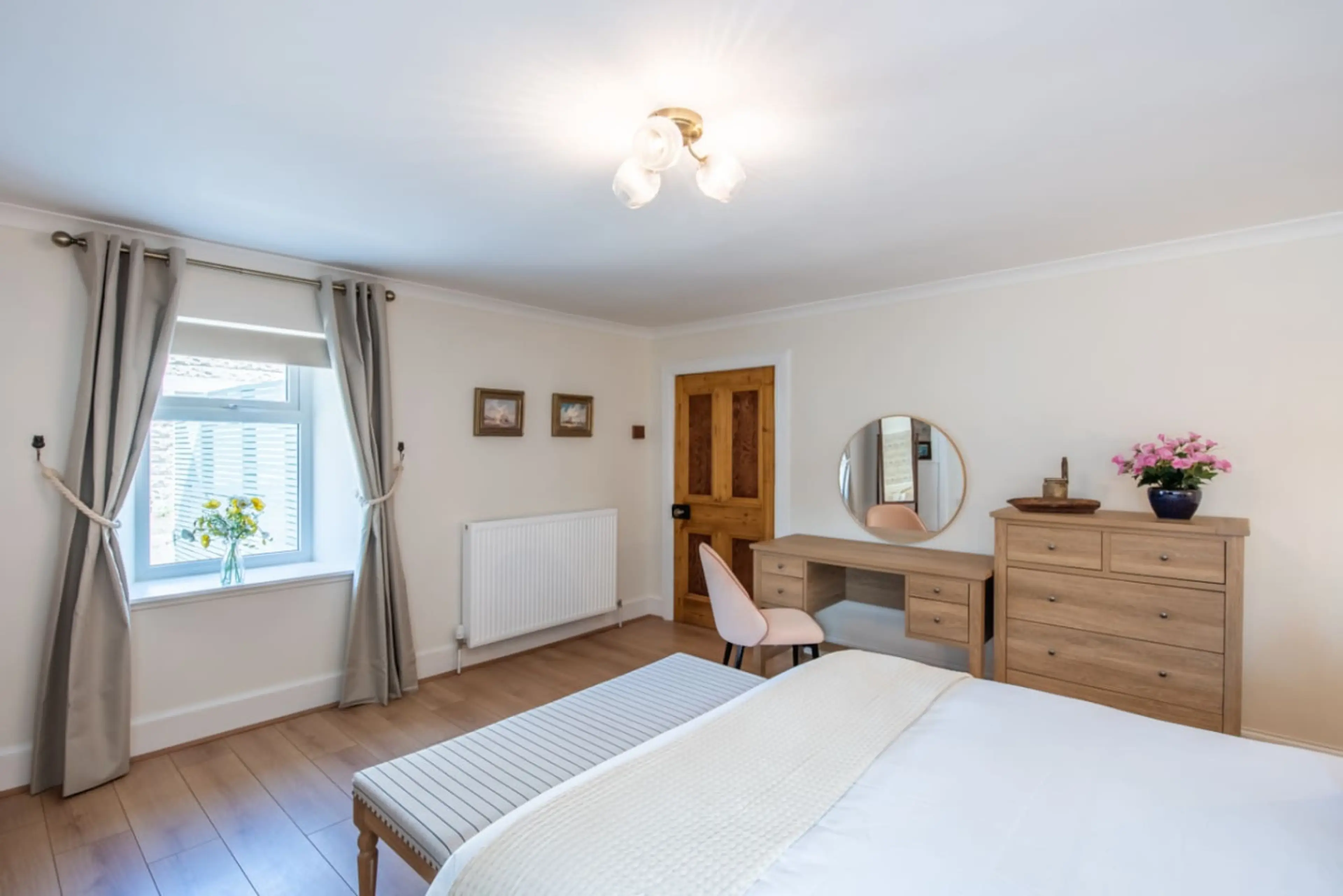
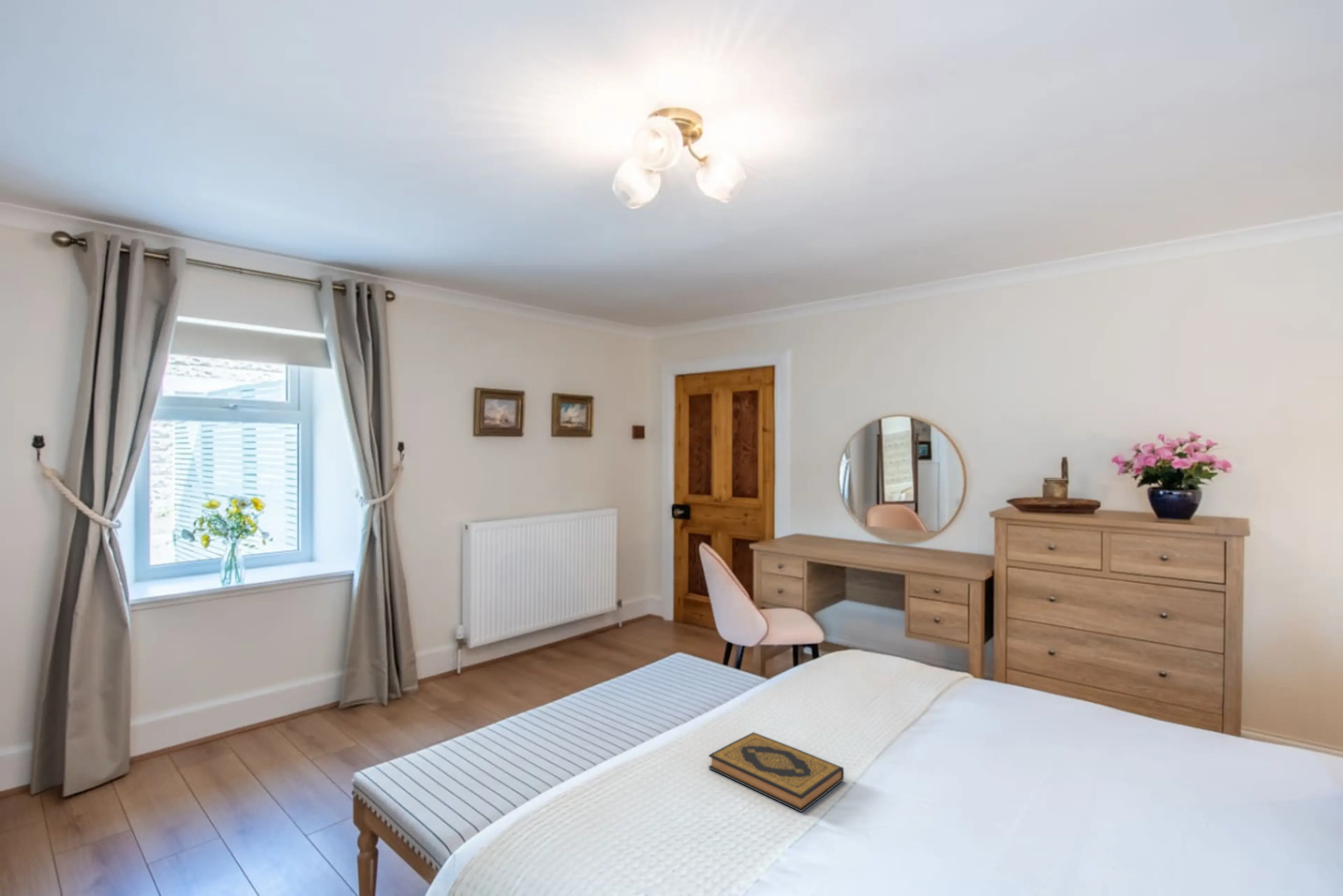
+ hardback book (775, 767)
